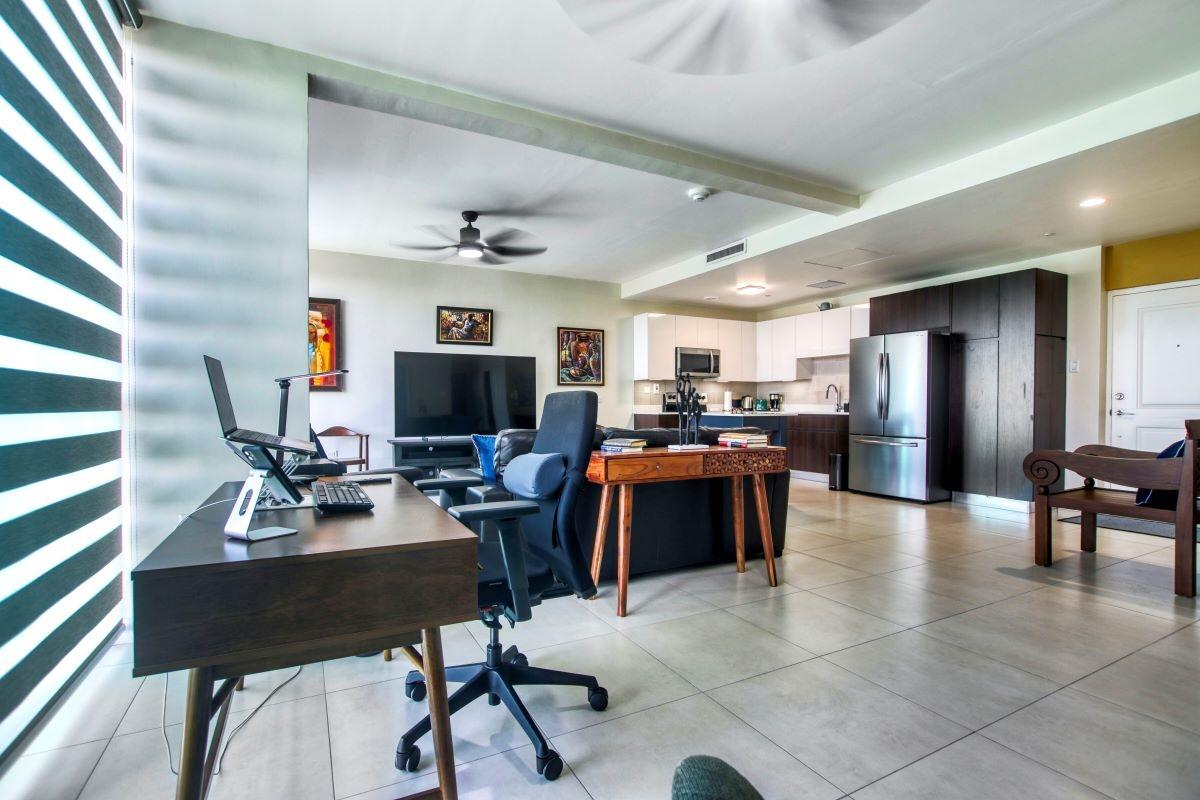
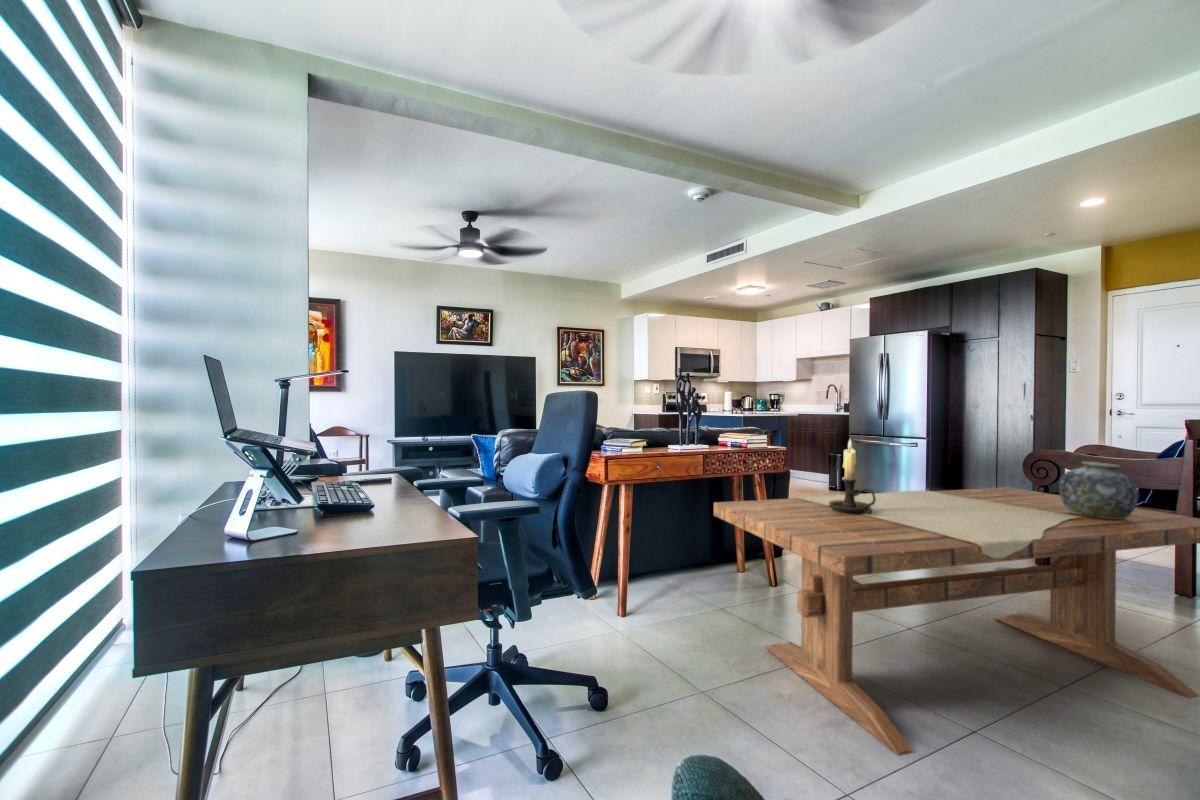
+ vase (1097, 488)
+ dining table (948, 588)
+ candle holder (854, 474)
